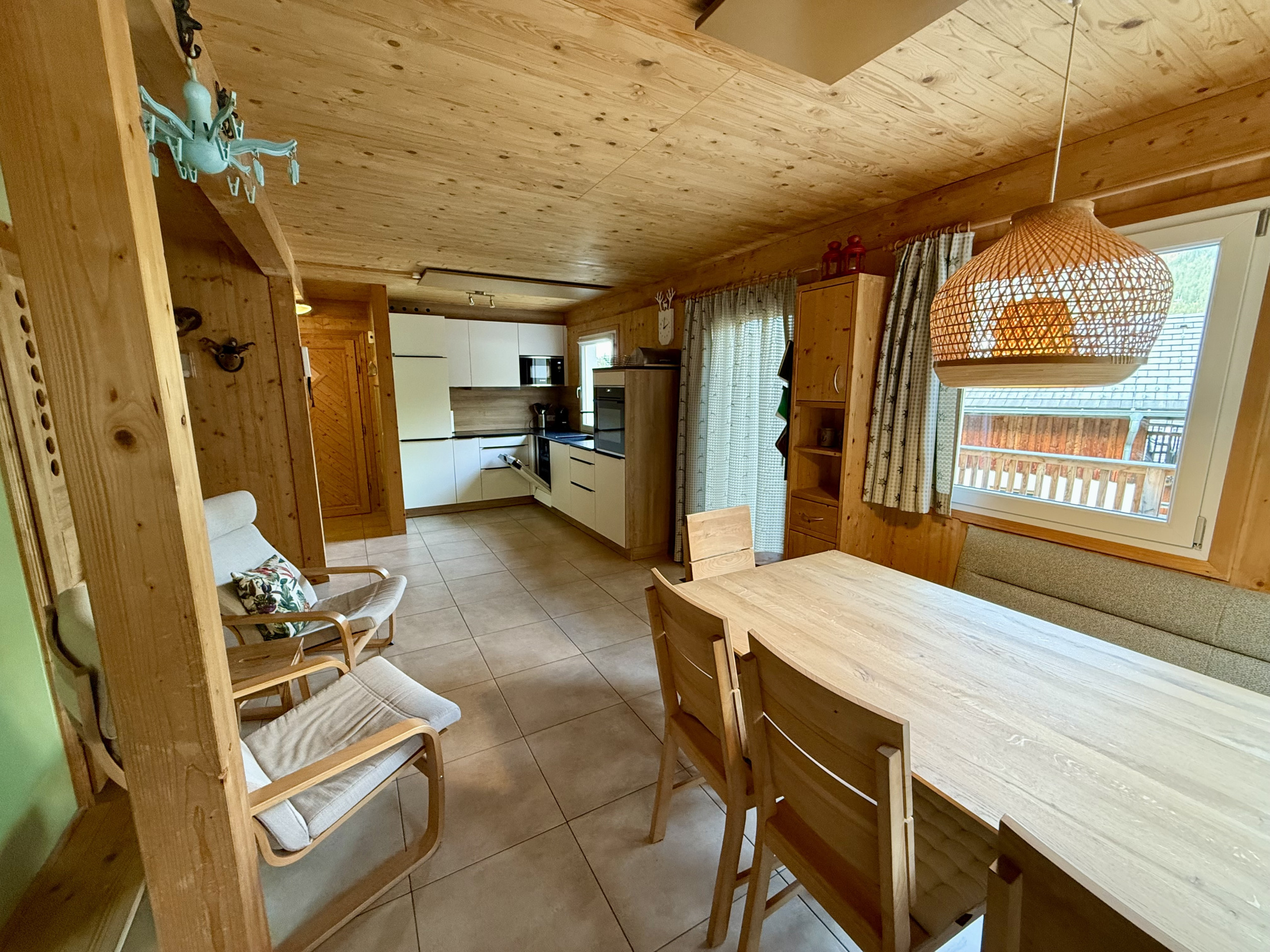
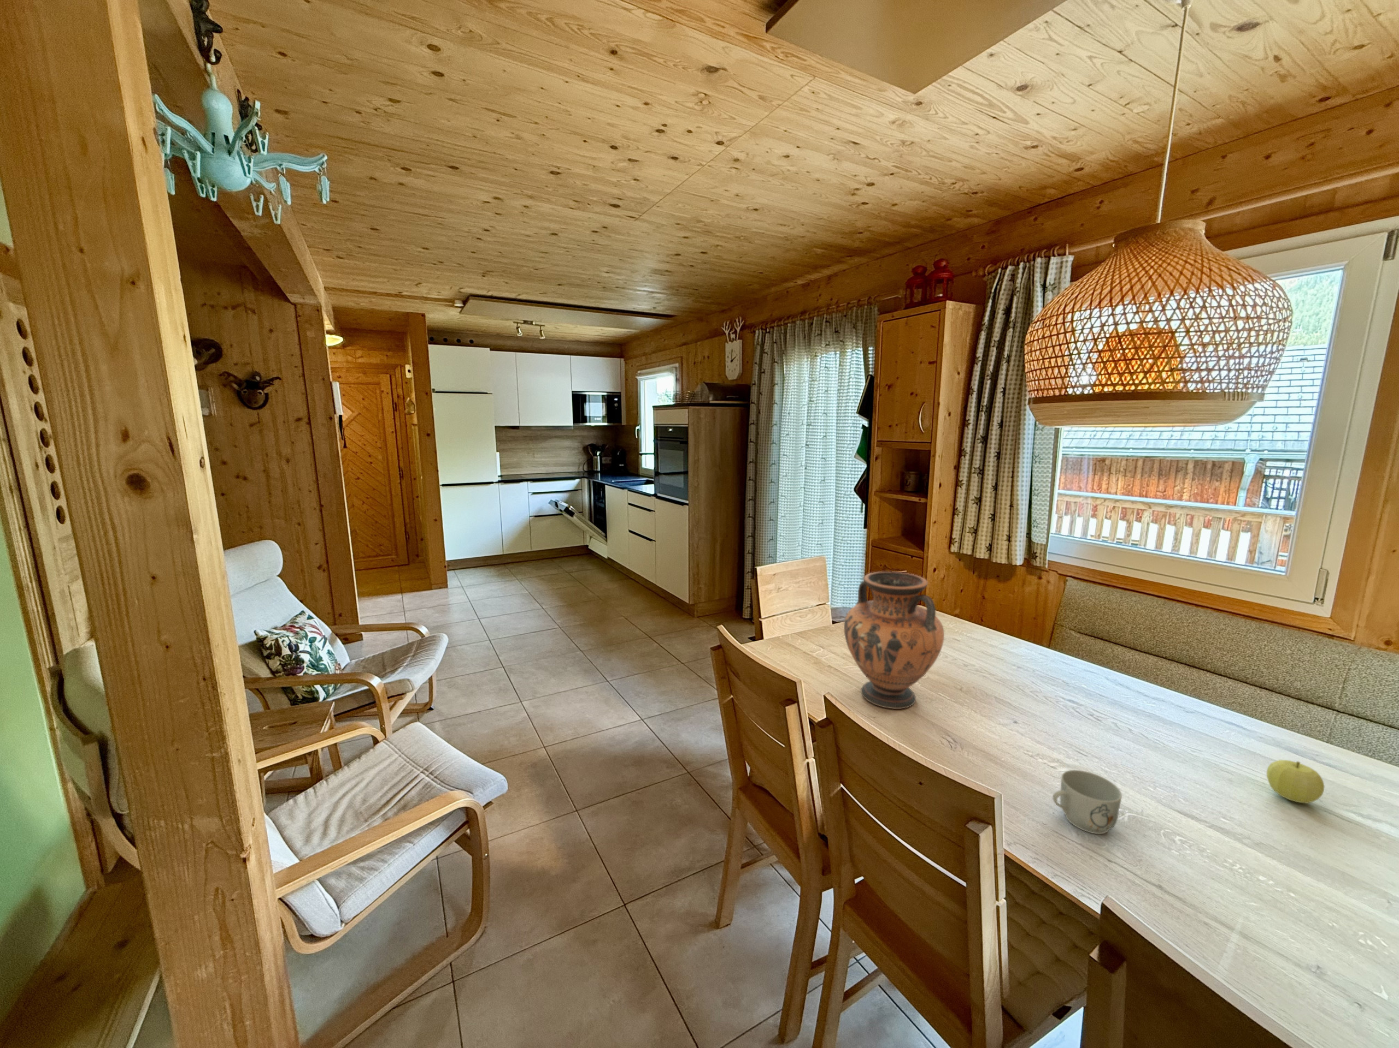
+ vase (892, 638)
+ fruit (1294, 779)
+ mug (1082, 804)
